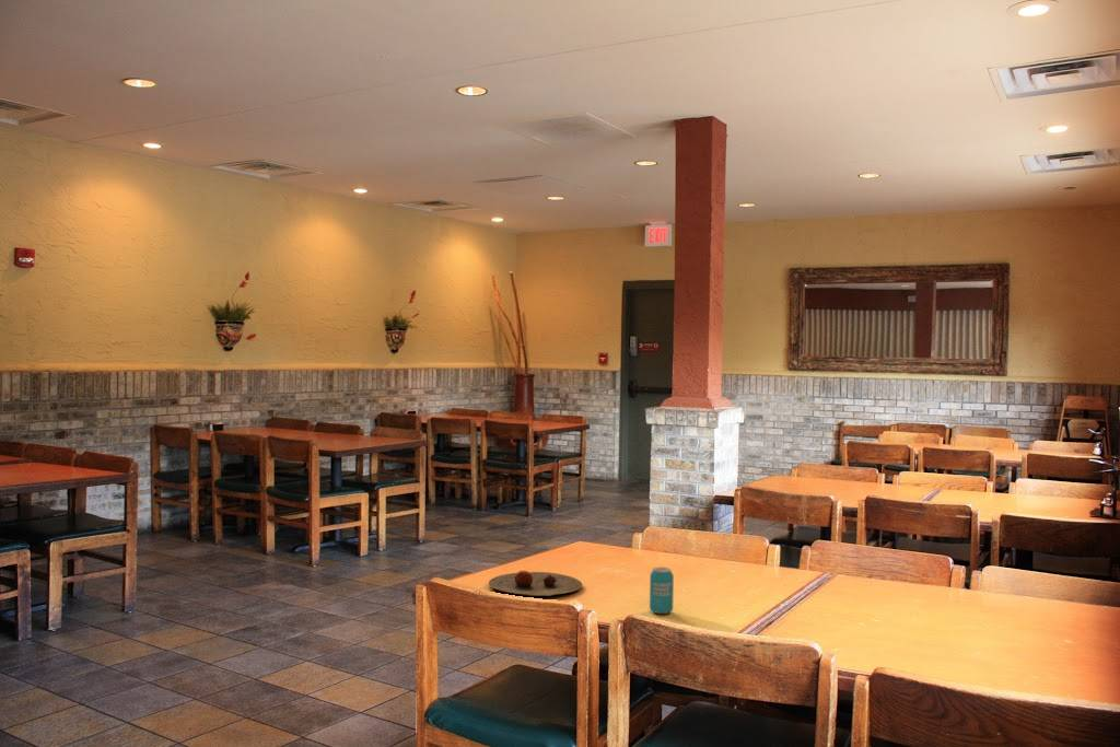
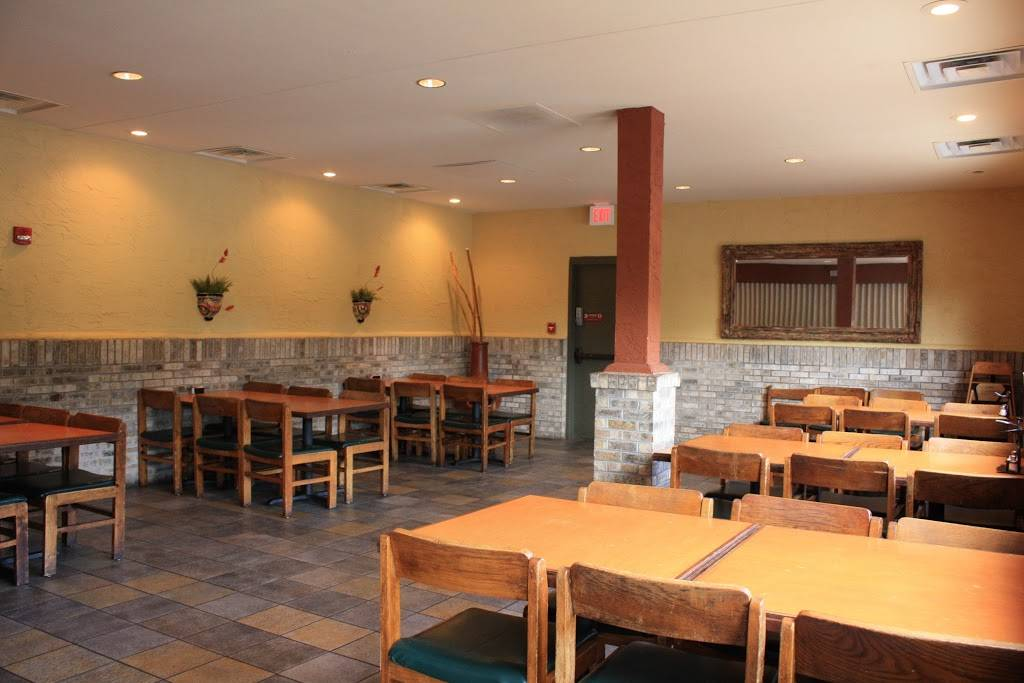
- beverage can (661, 591)
- plate (535, 579)
